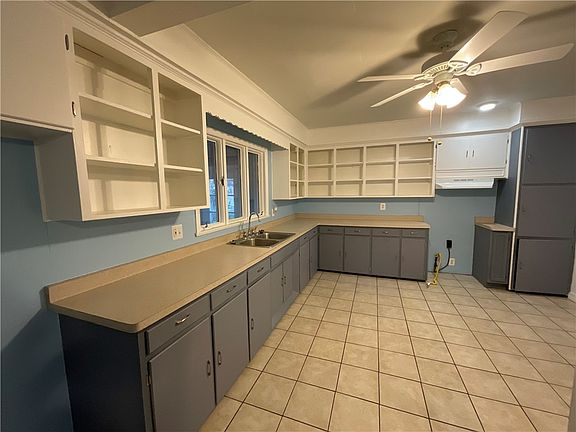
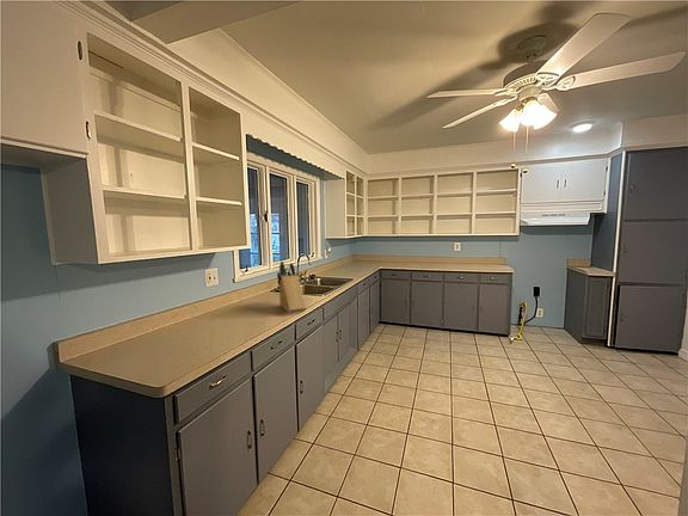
+ knife block (289, 284)
